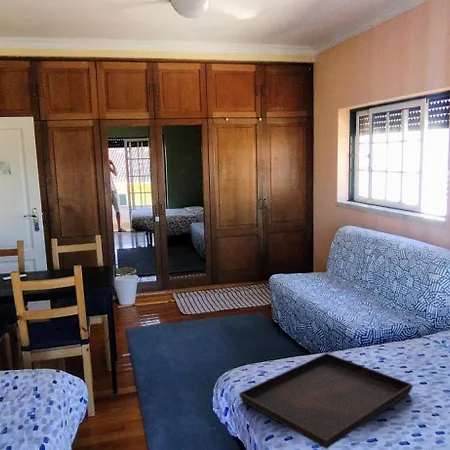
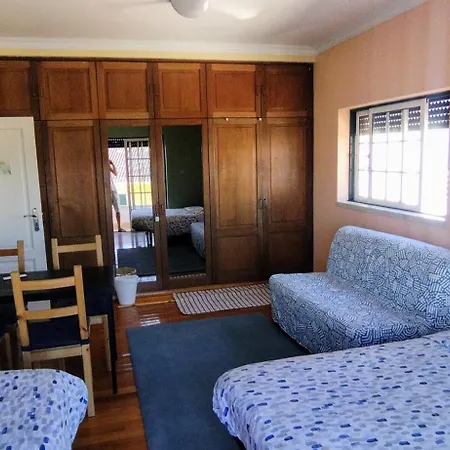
- serving tray (326, 392)
